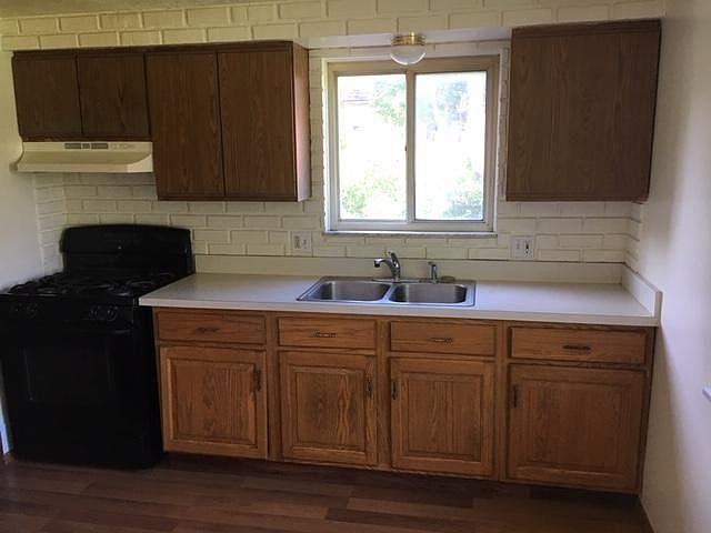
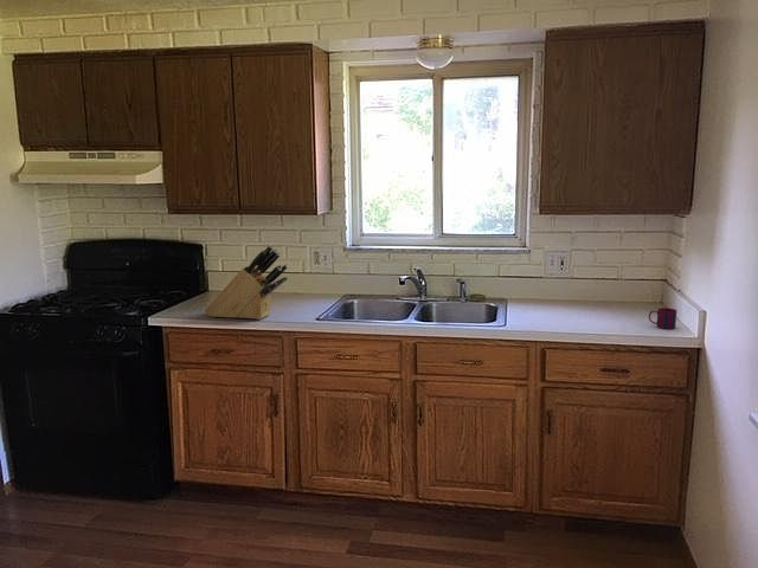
+ mug (662, 317)
+ knife block (246, 280)
